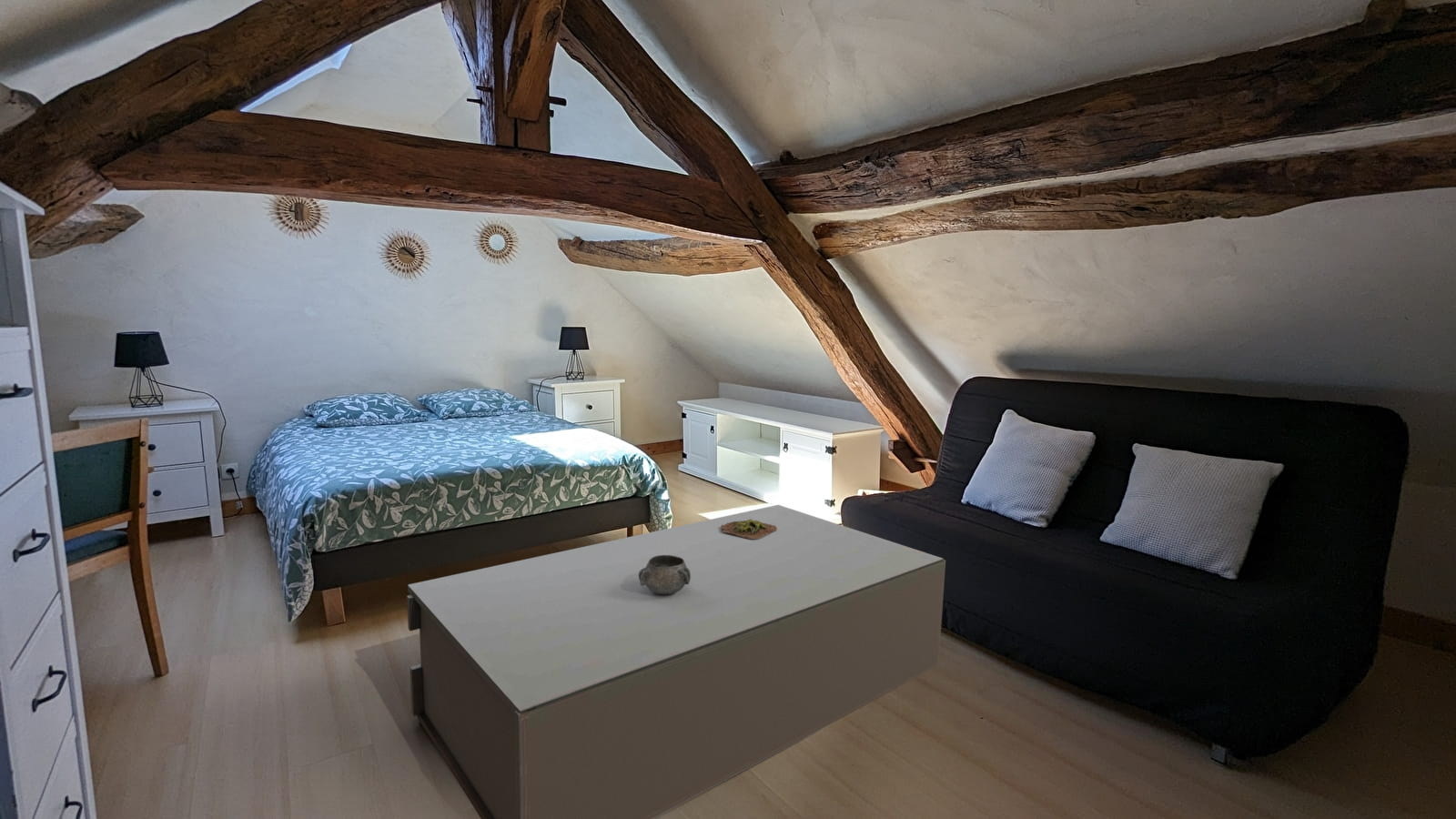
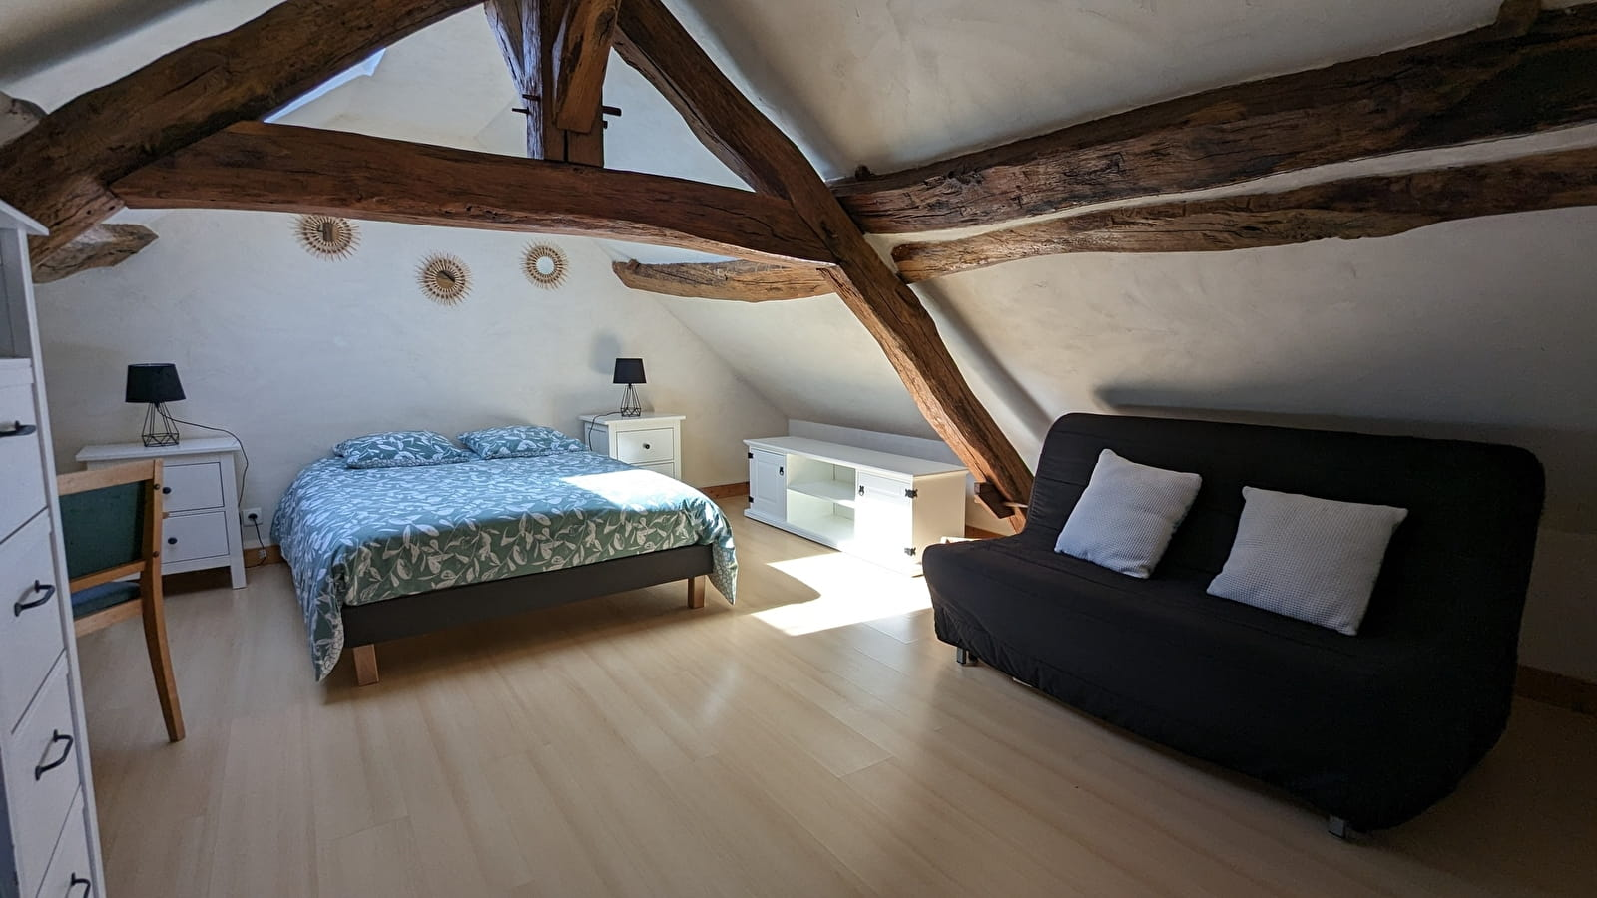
- succulent plant (748, 524)
- decorative bowl (663, 574)
- coffee table (693, 631)
